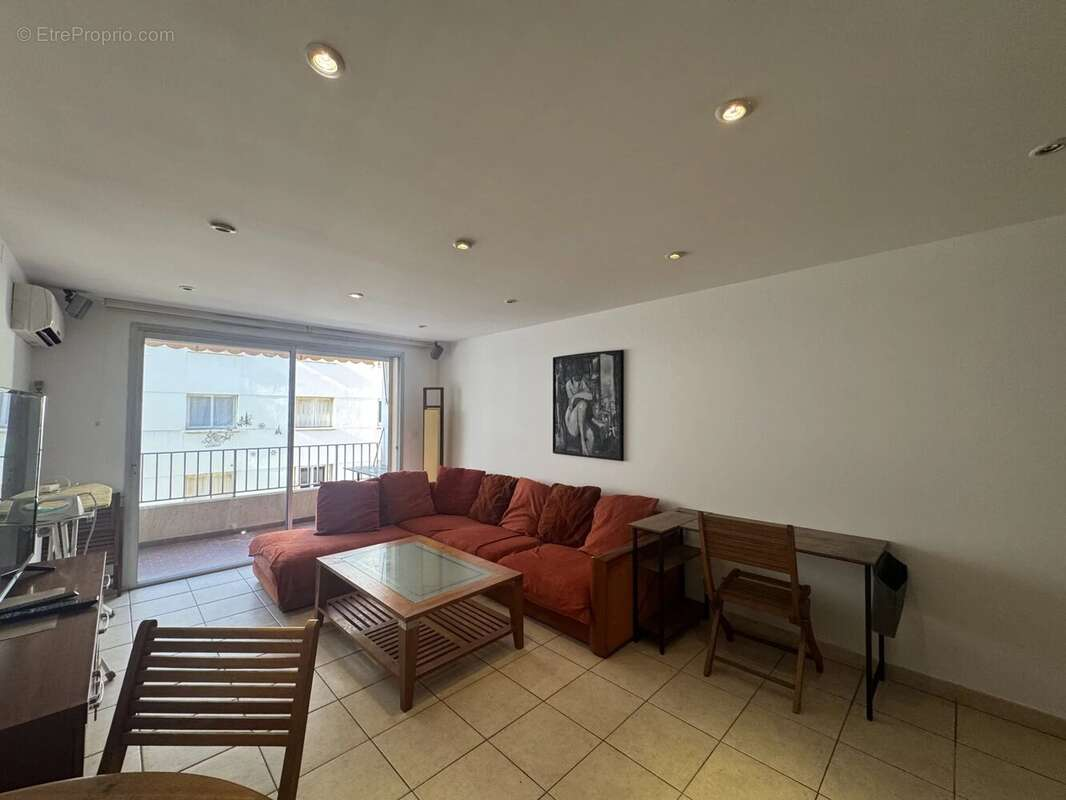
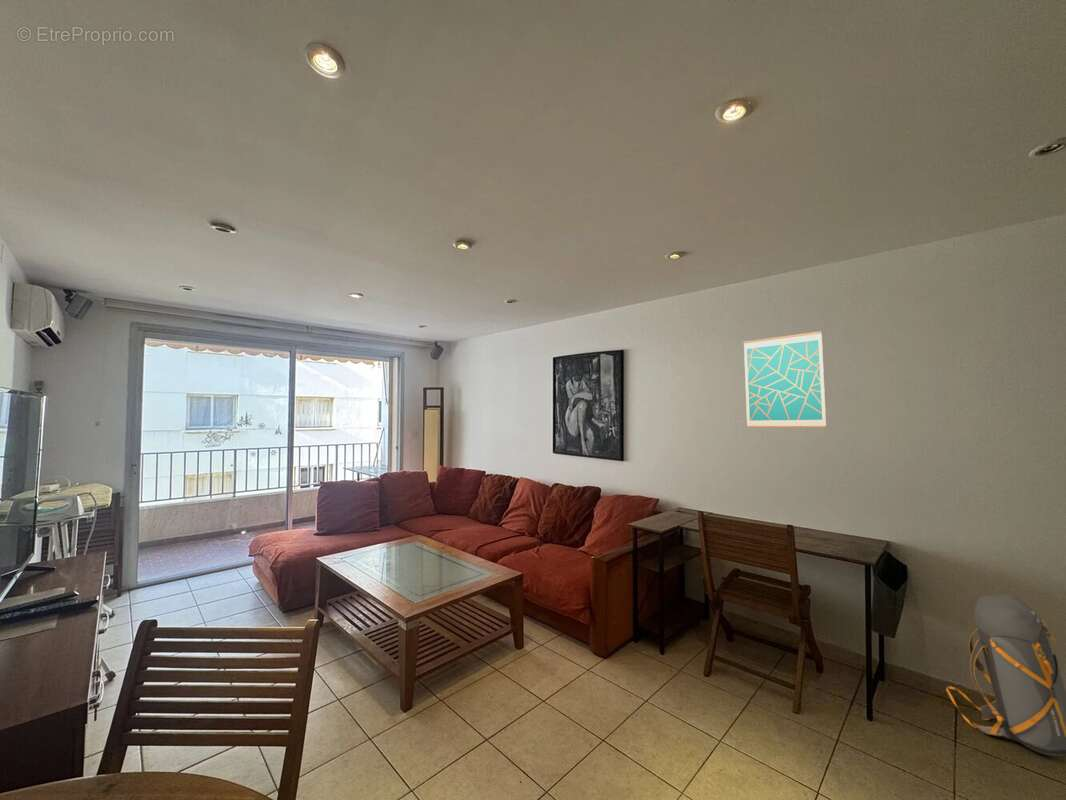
+ wall art (782, 382)
+ backpack (1003, 665)
